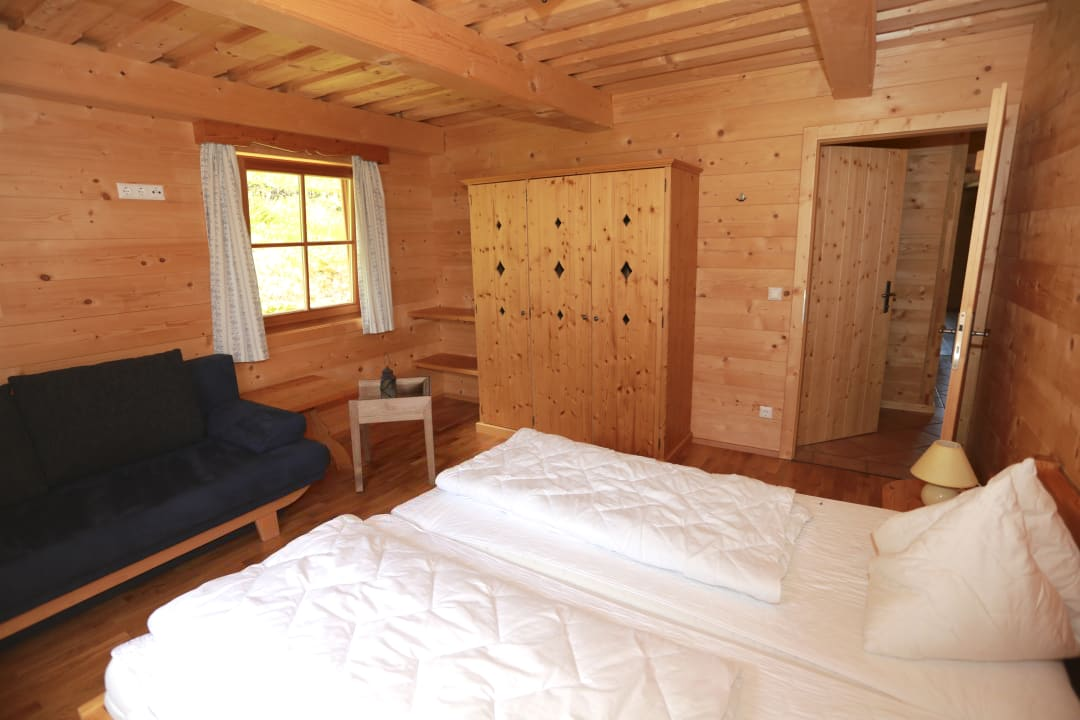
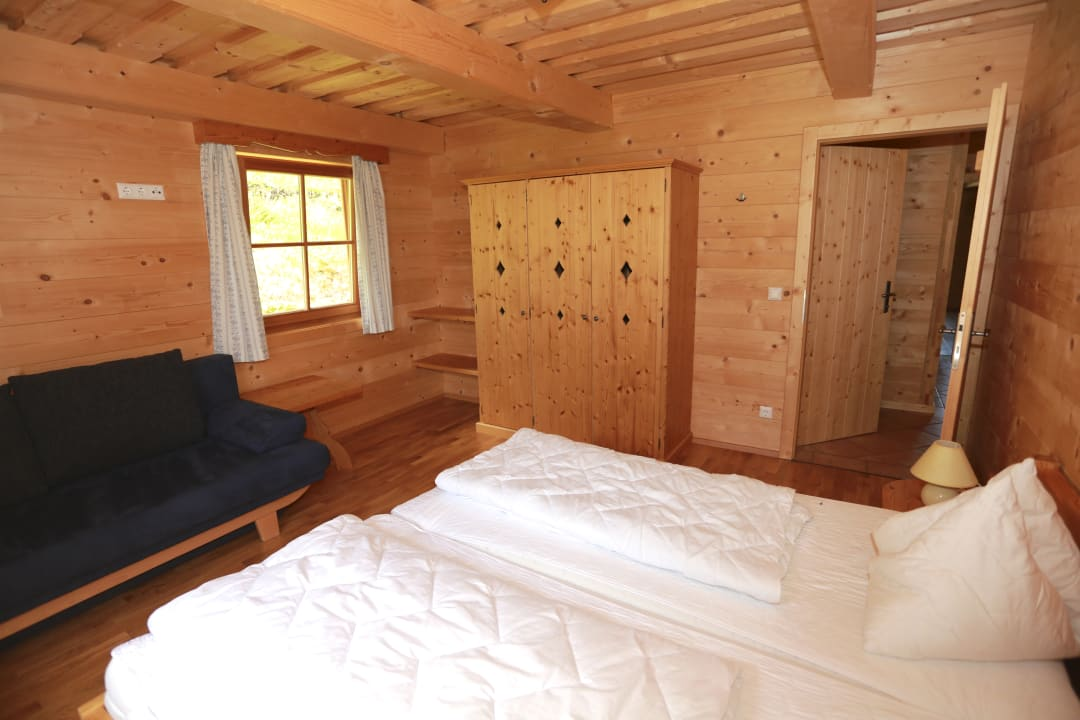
- side table (395, 420)
- lantern (387, 377)
